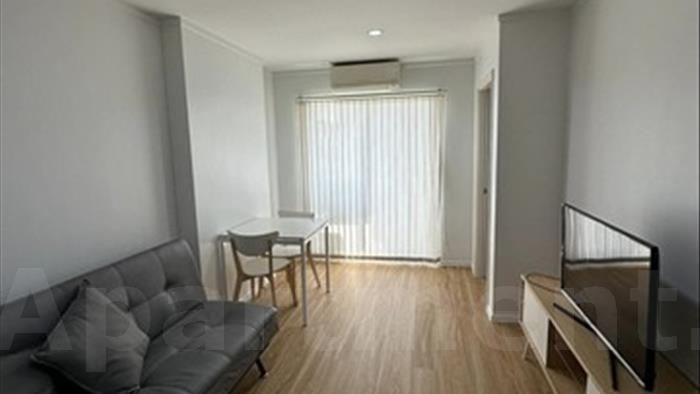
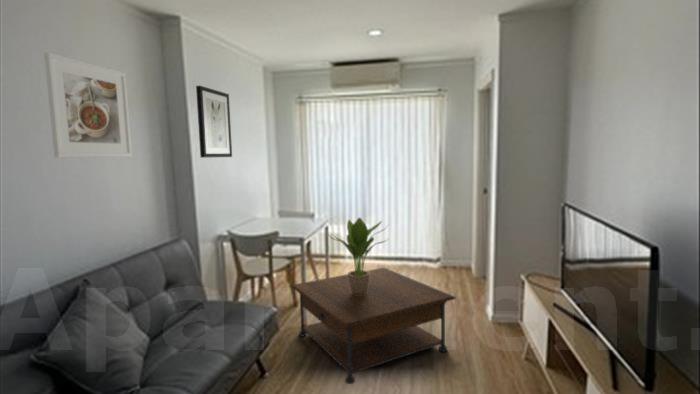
+ wall art (215, 124)
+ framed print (93, 110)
+ coffee table (368, 316)
+ potted plant (364, 253)
